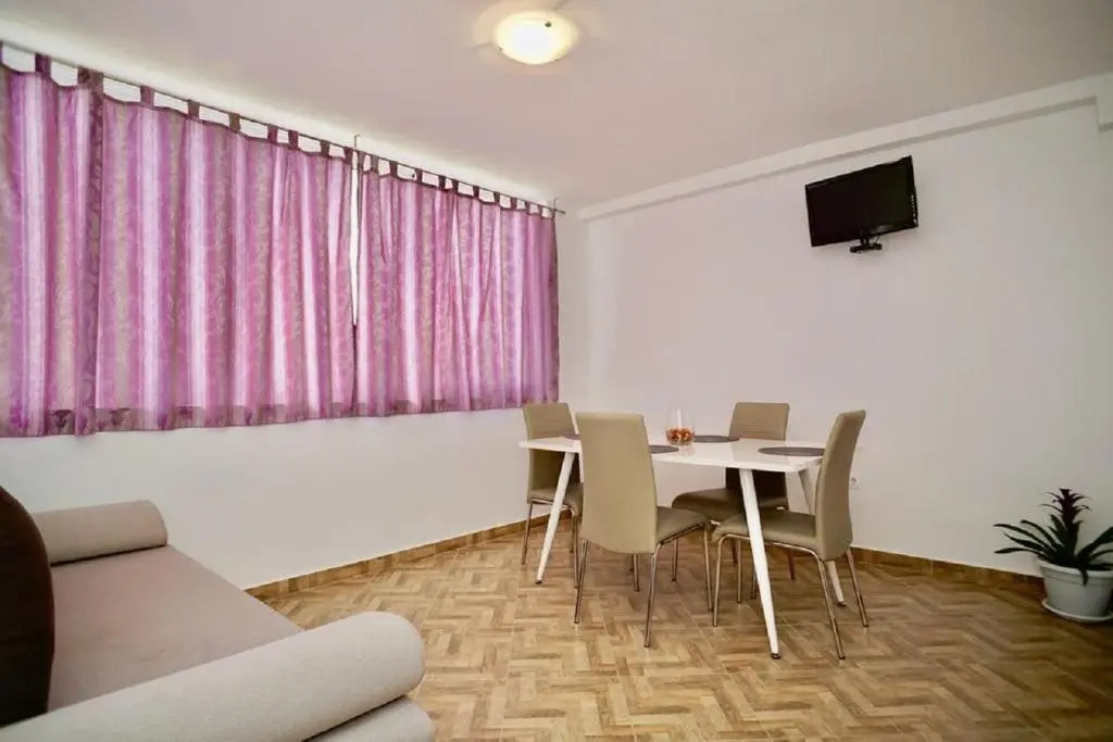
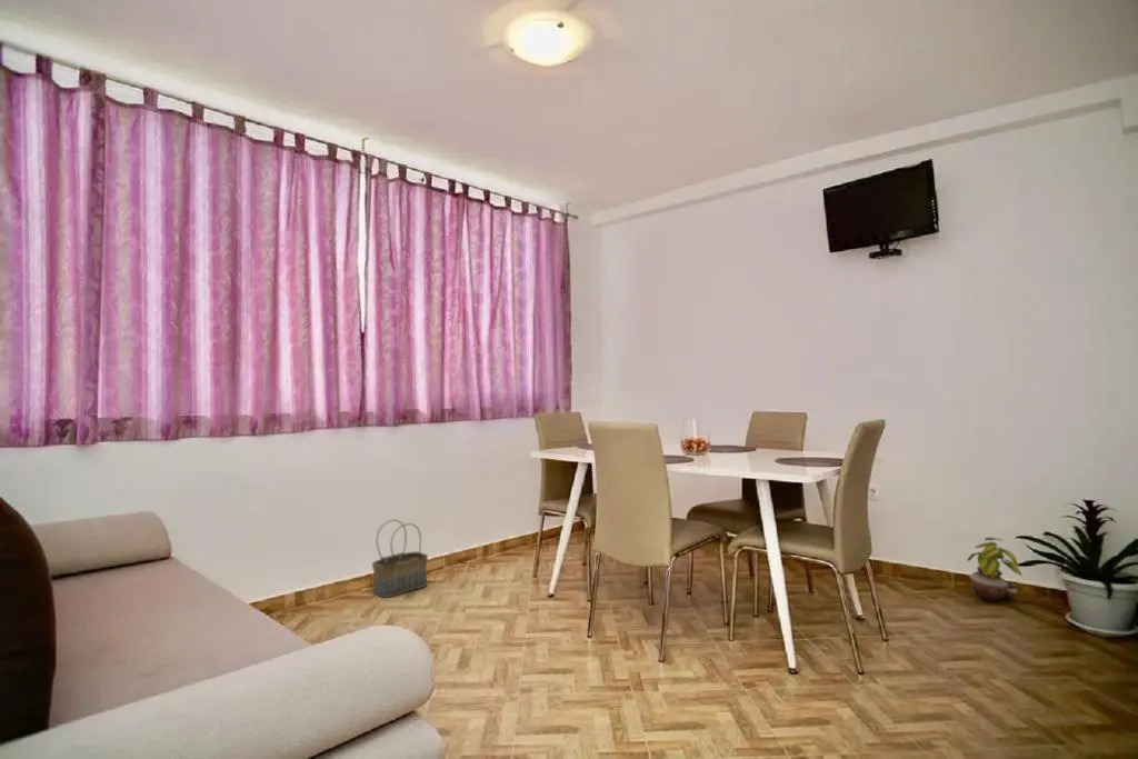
+ potted plant (994, 568)
+ basket (400, 555)
